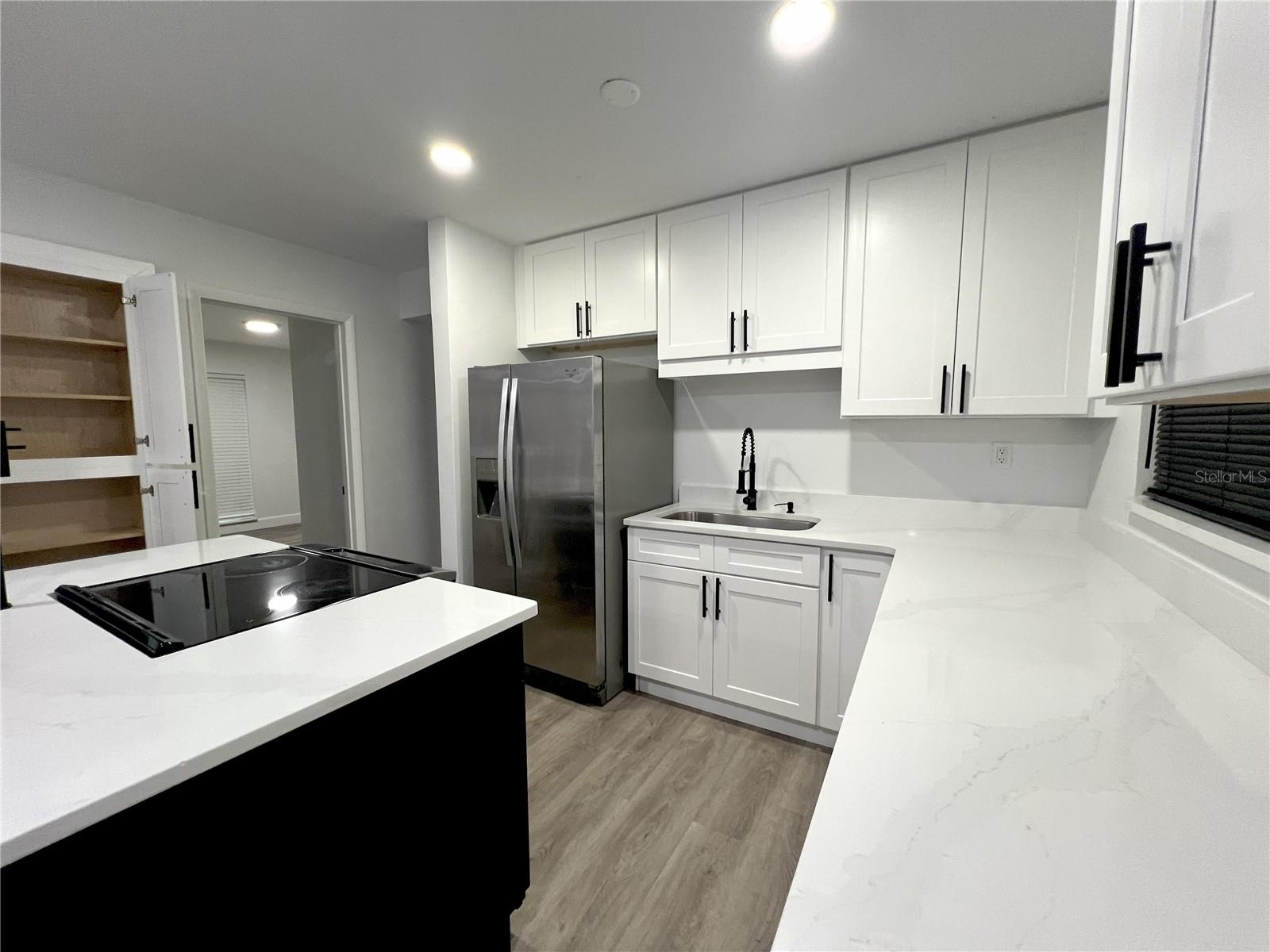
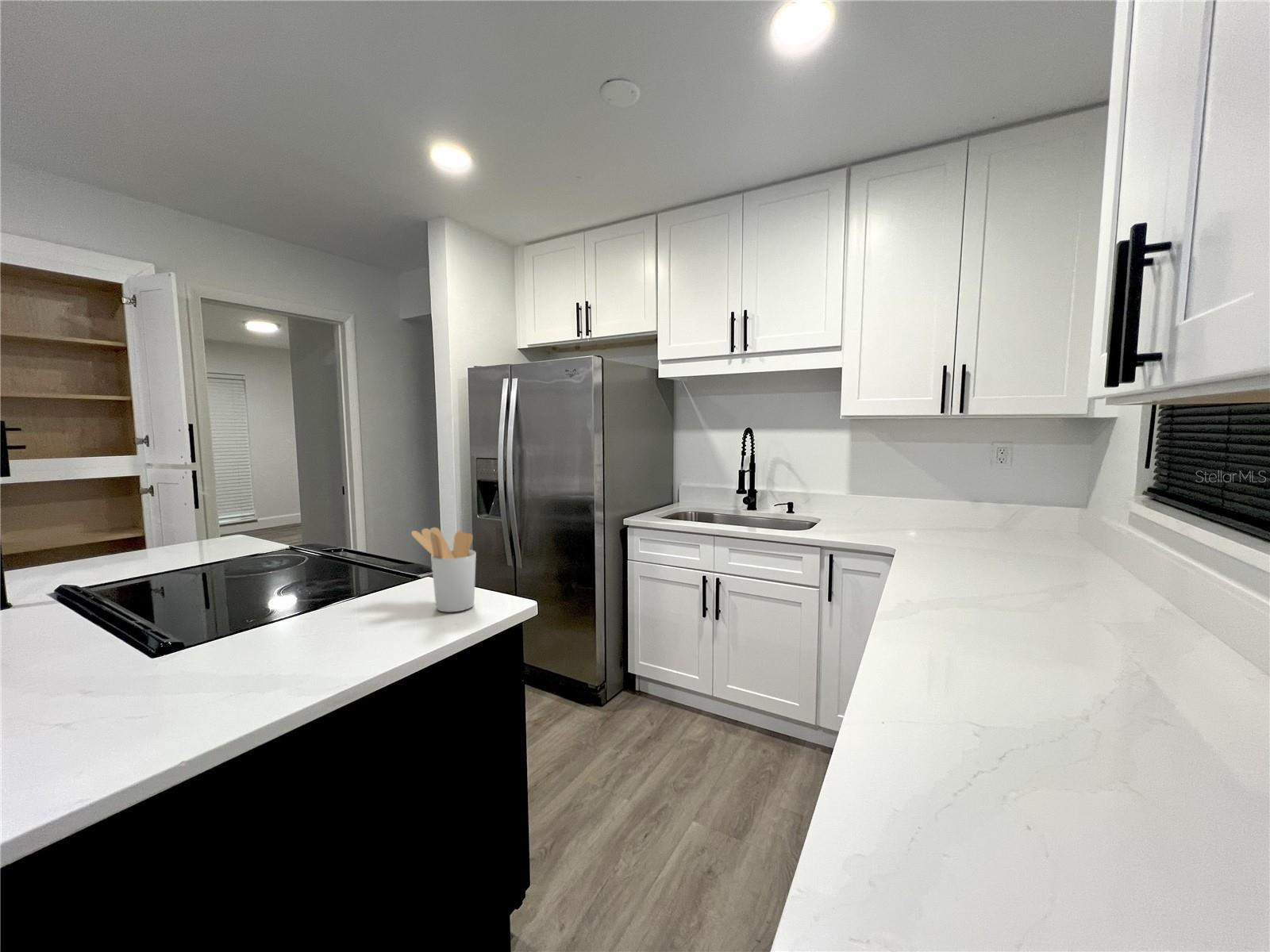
+ utensil holder (444, 566)
